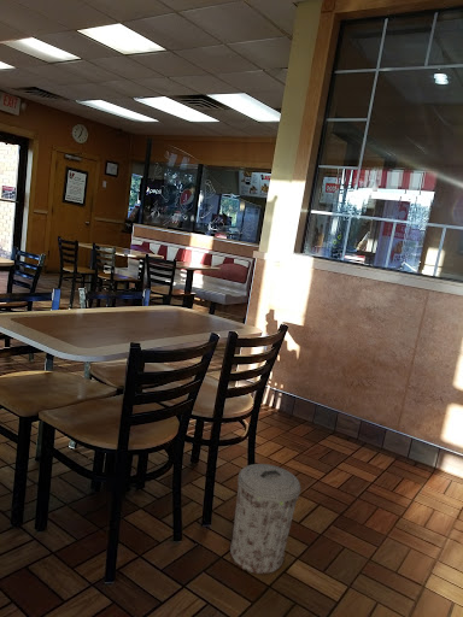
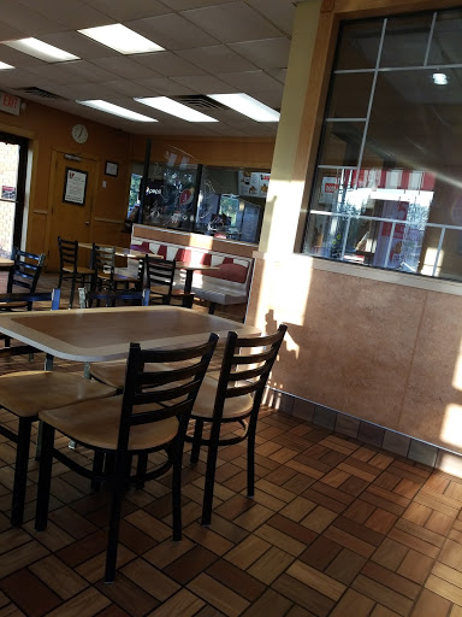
- trash can (263, 513)
